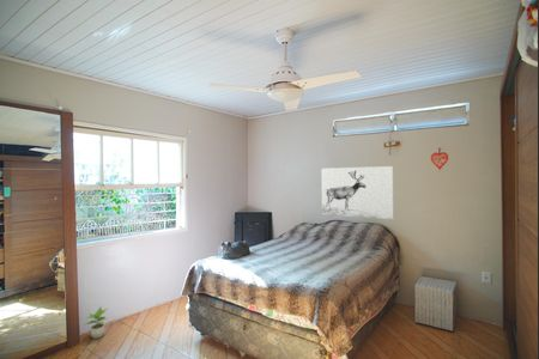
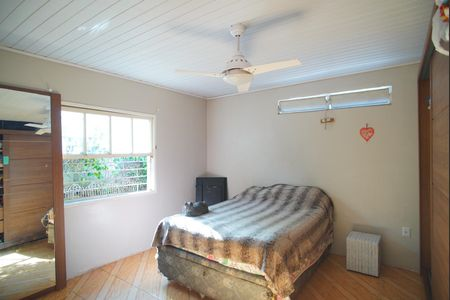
- potted plant (96, 322)
- wall art (355, 191)
